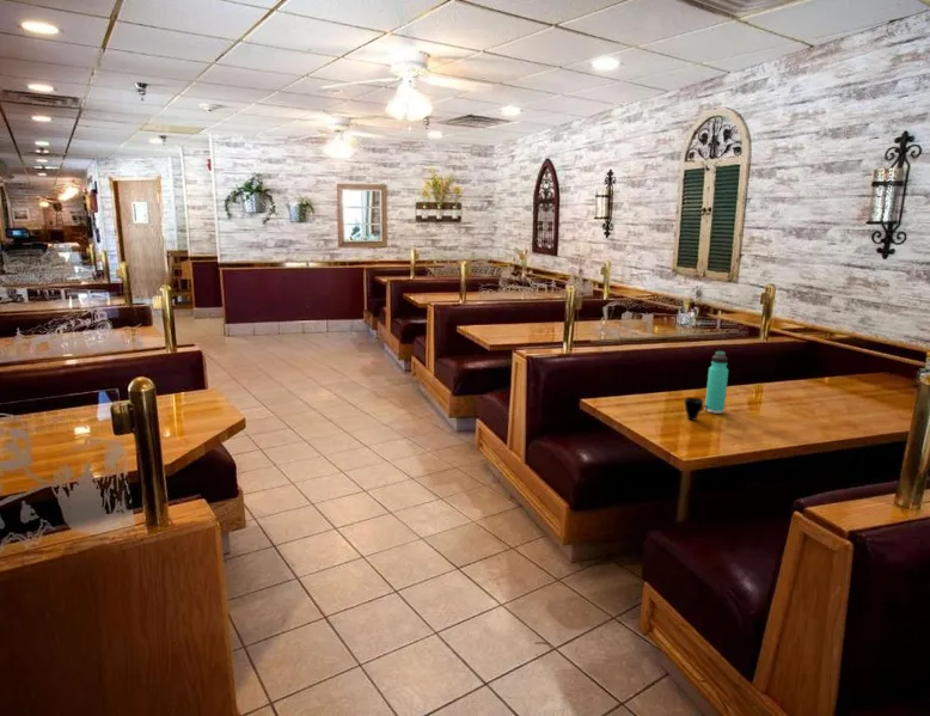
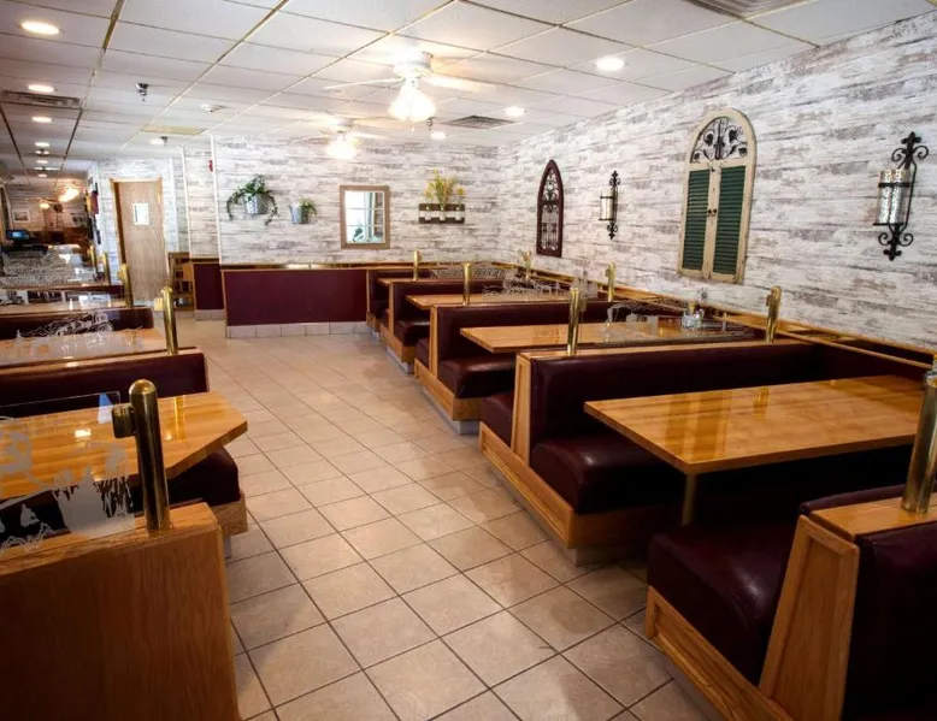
- thermos bottle (717, 381)
- cup (696, 409)
